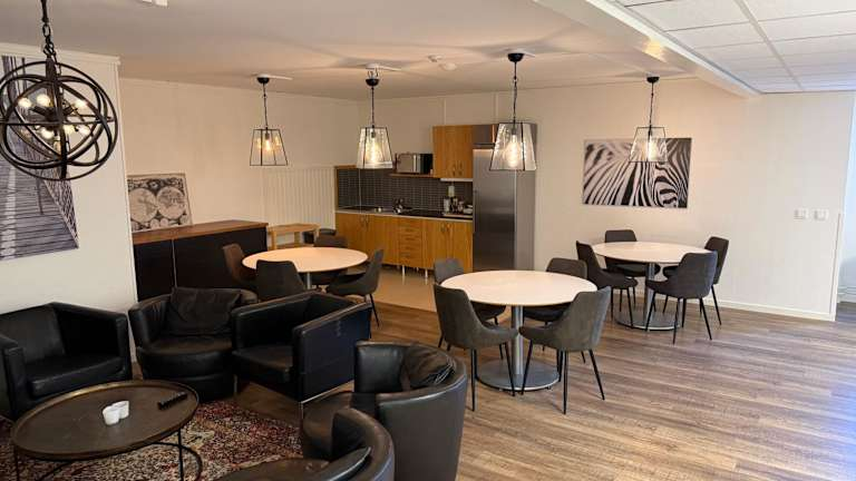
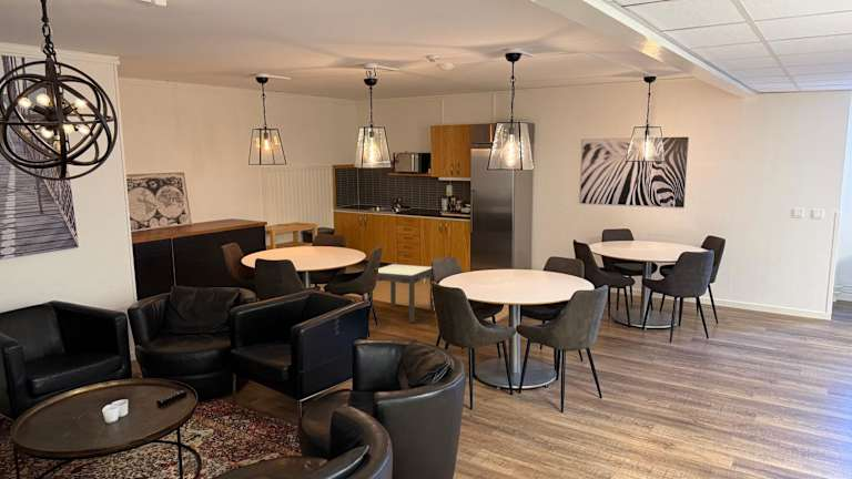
+ side table (395, 292)
